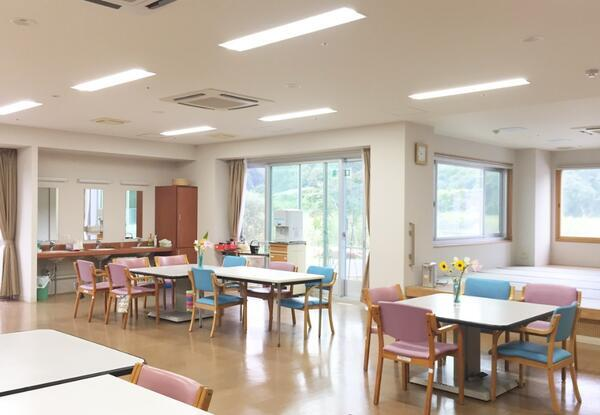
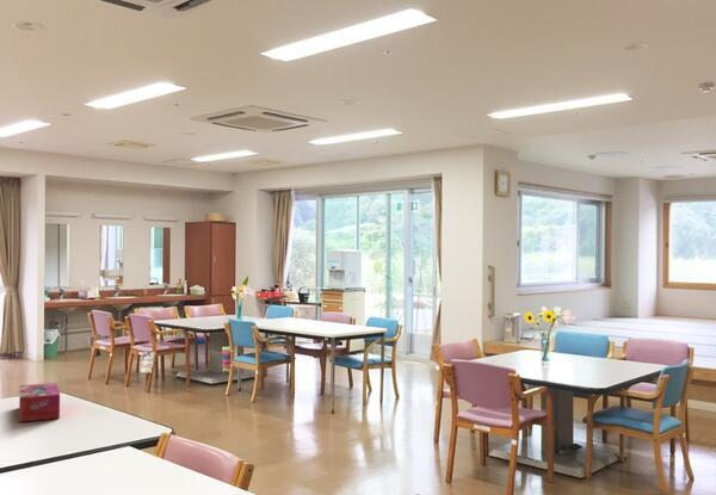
+ tissue box (38, 401)
